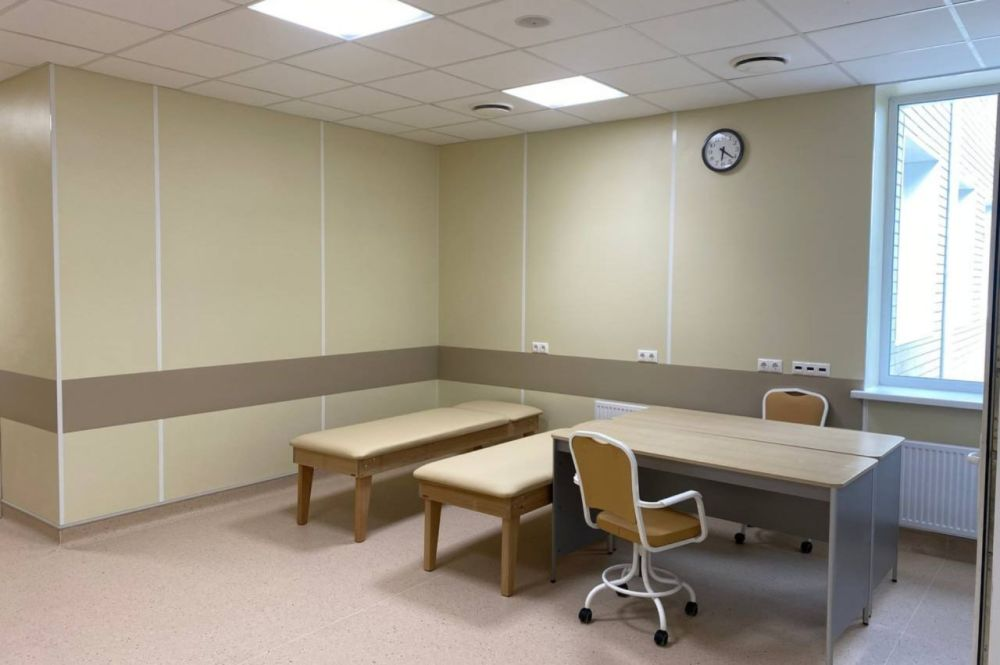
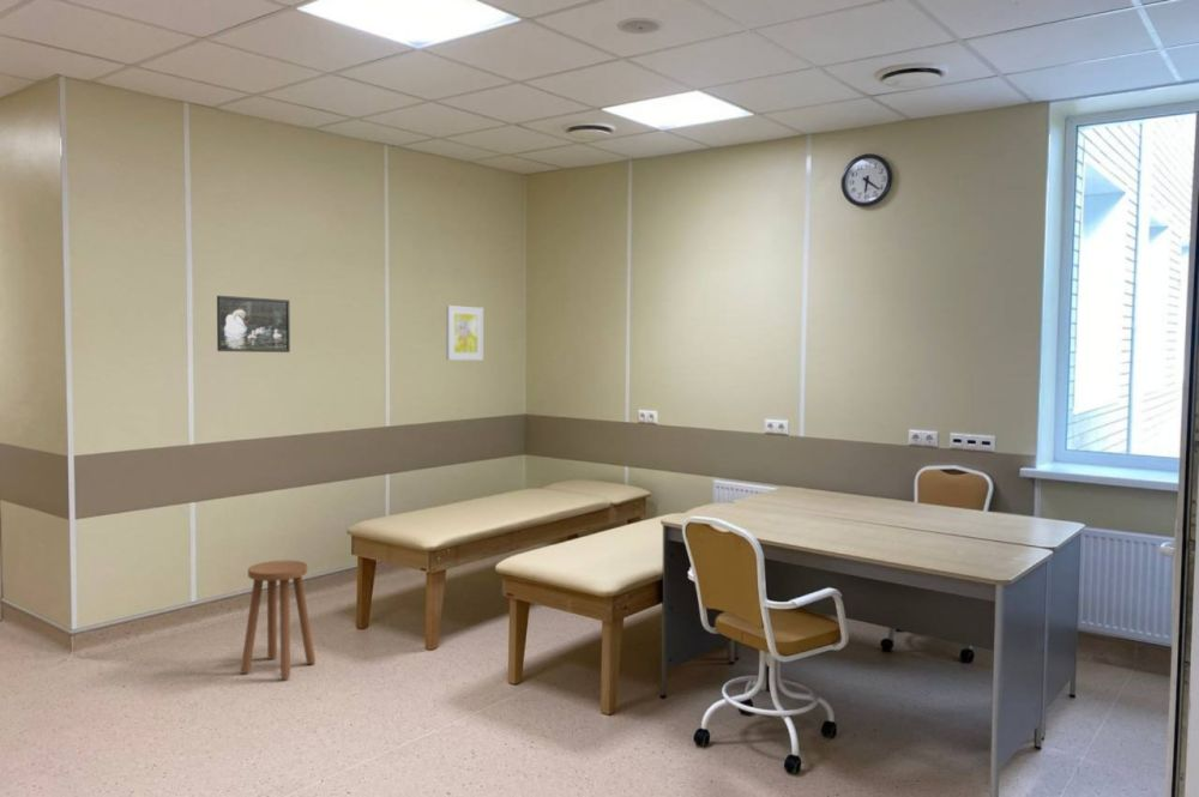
+ stool (276, 617)
+ wall art (464, 333)
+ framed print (254, 325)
